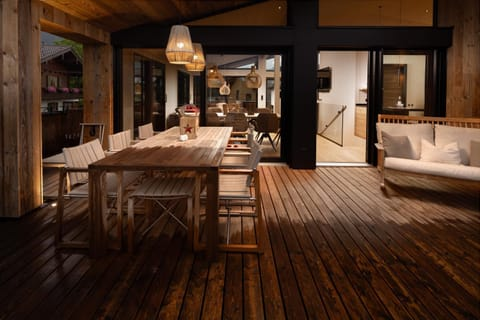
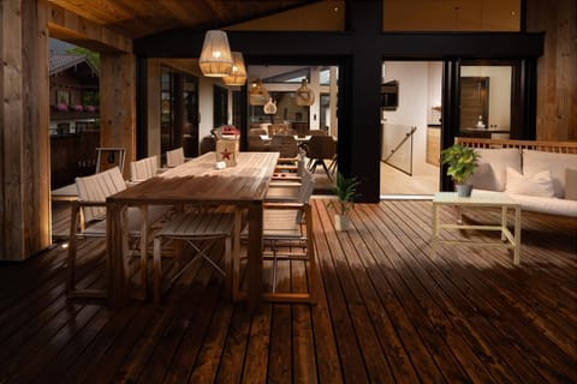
+ coffee table (472, 226)
+ potted plant (460, 168)
+ indoor plant (344, 200)
